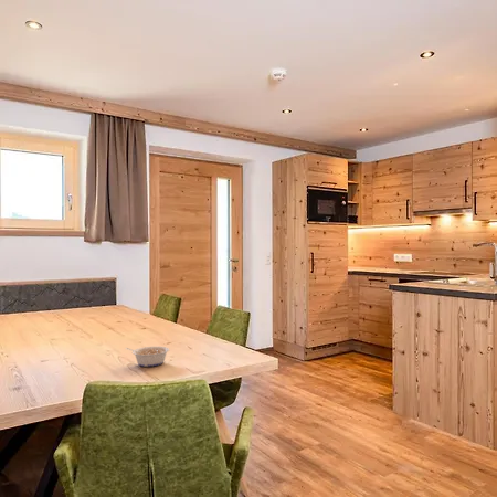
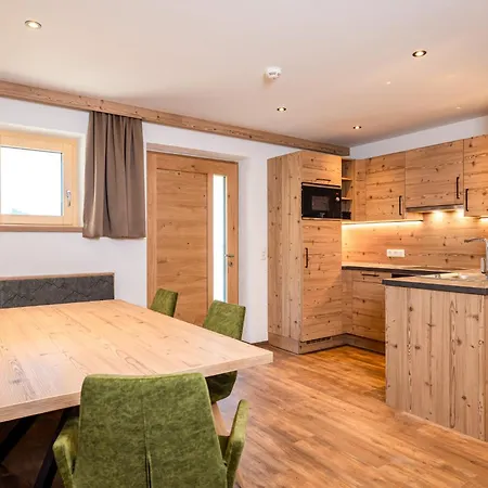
- legume (149, 356)
